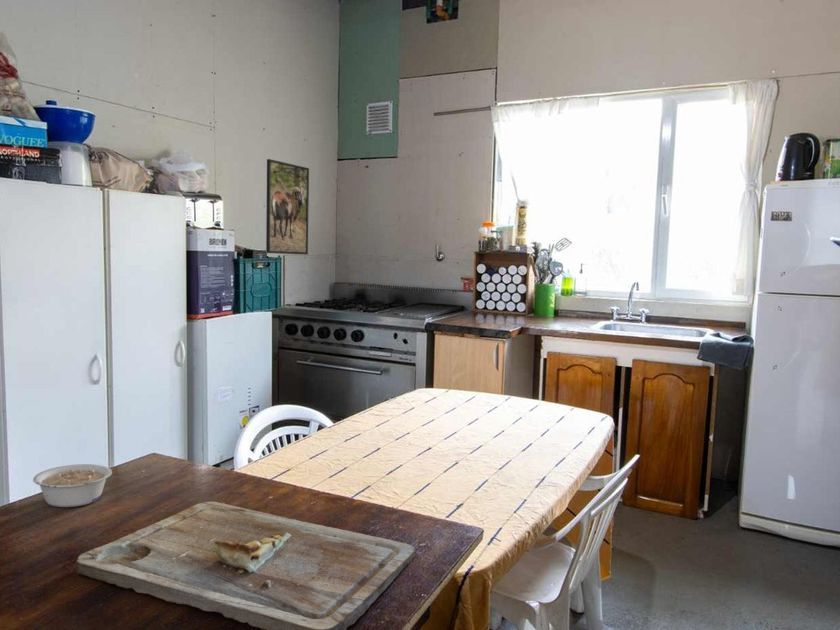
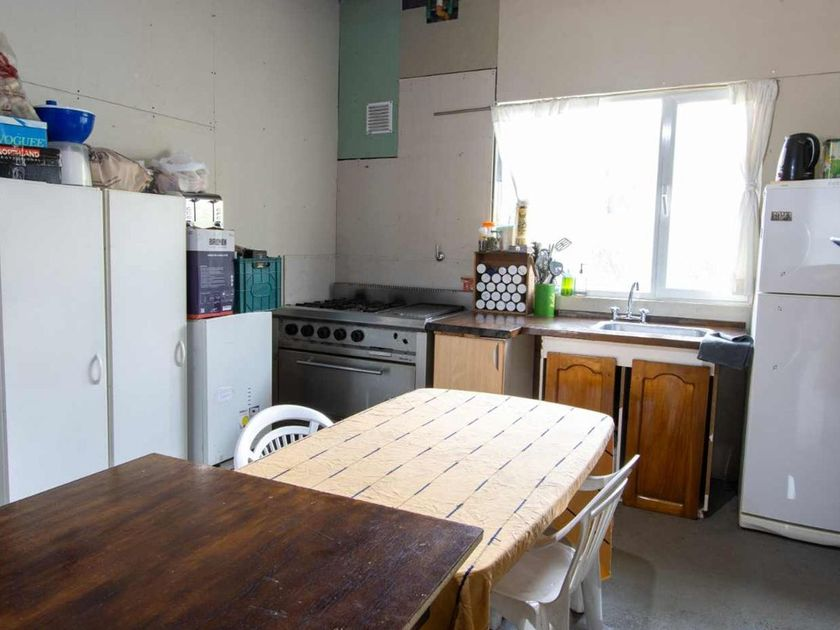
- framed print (288, 209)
- legume (76, 484)
- cutting board (253, 543)
